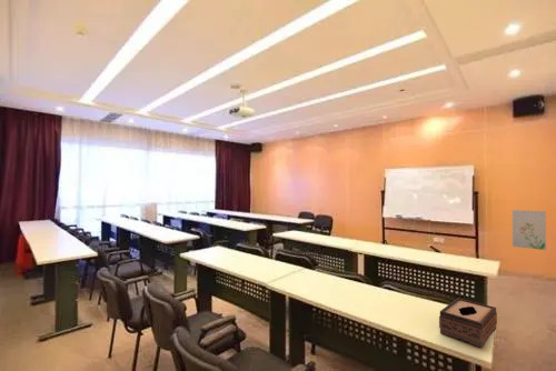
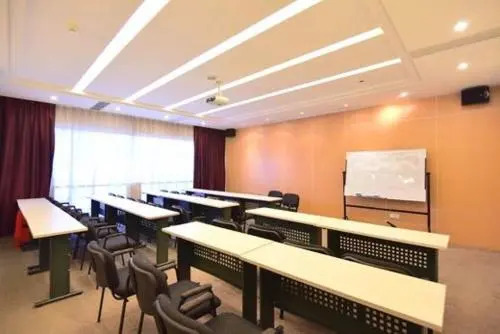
- wall art (528, 229)
- tissue box (468, 320)
